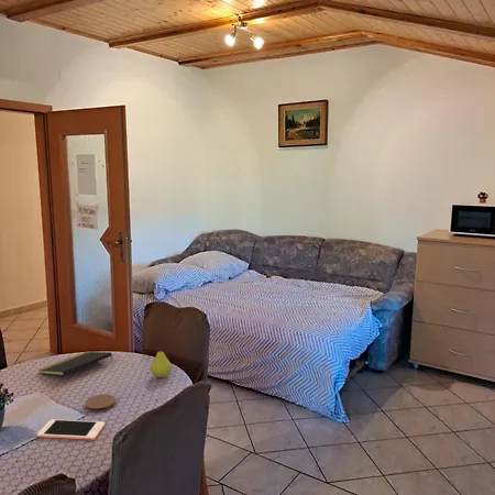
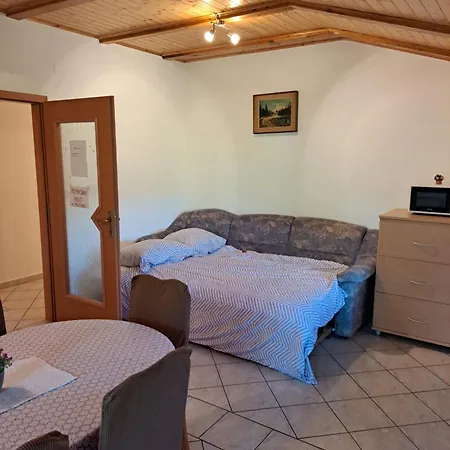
- fruit (161, 362)
- coaster (100, 403)
- cell phone (72, 429)
- notepad (76, 362)
